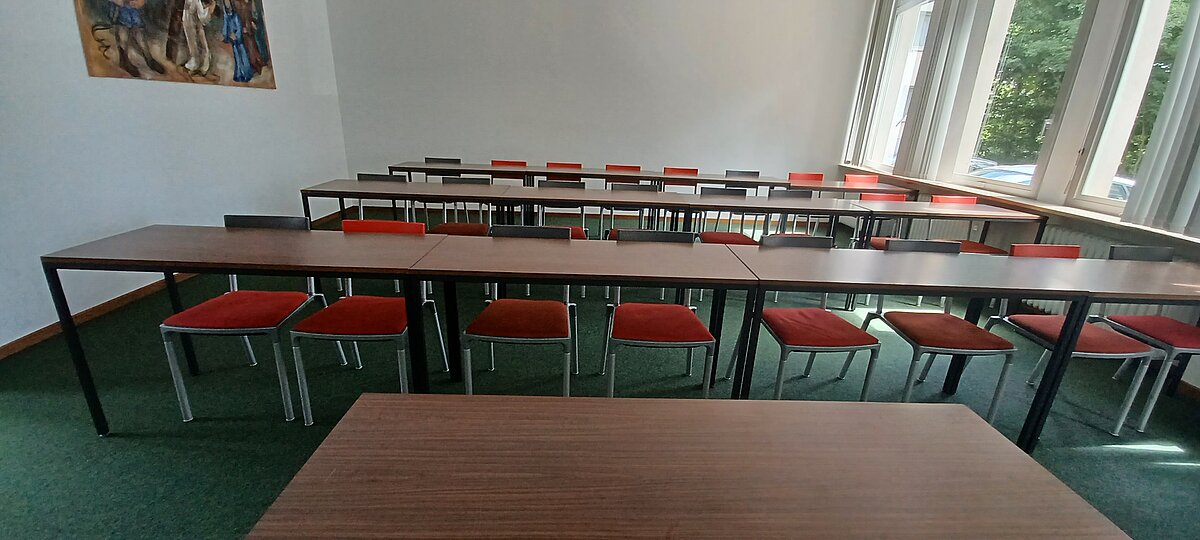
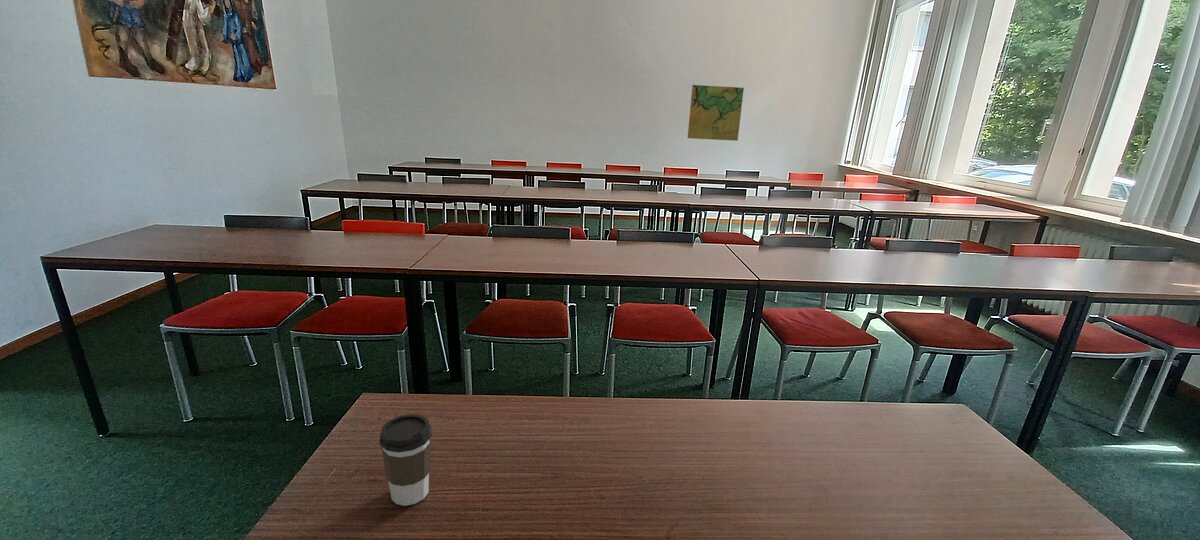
+ map (715, 113)
+ coffee cup (408, 460)
